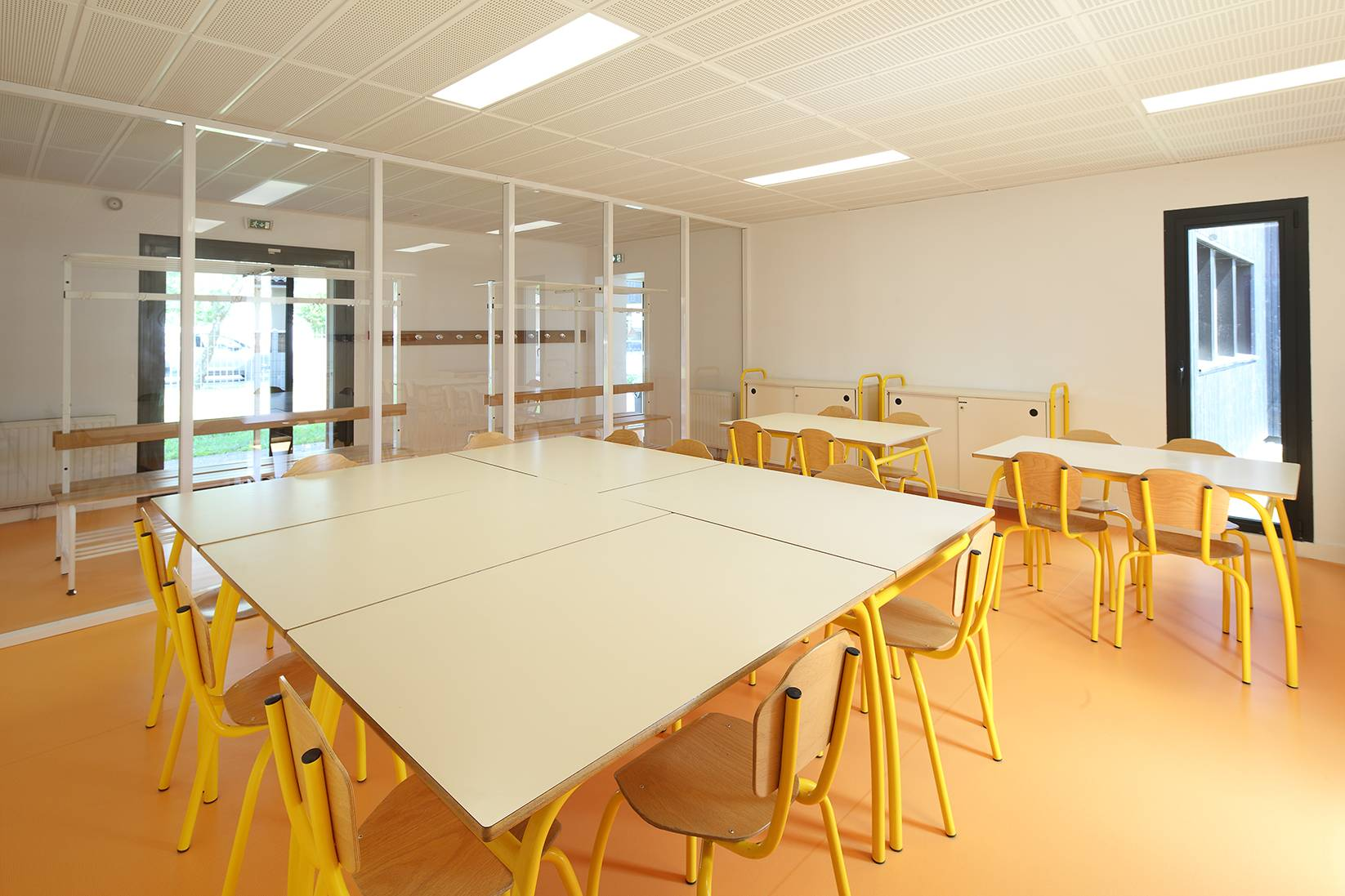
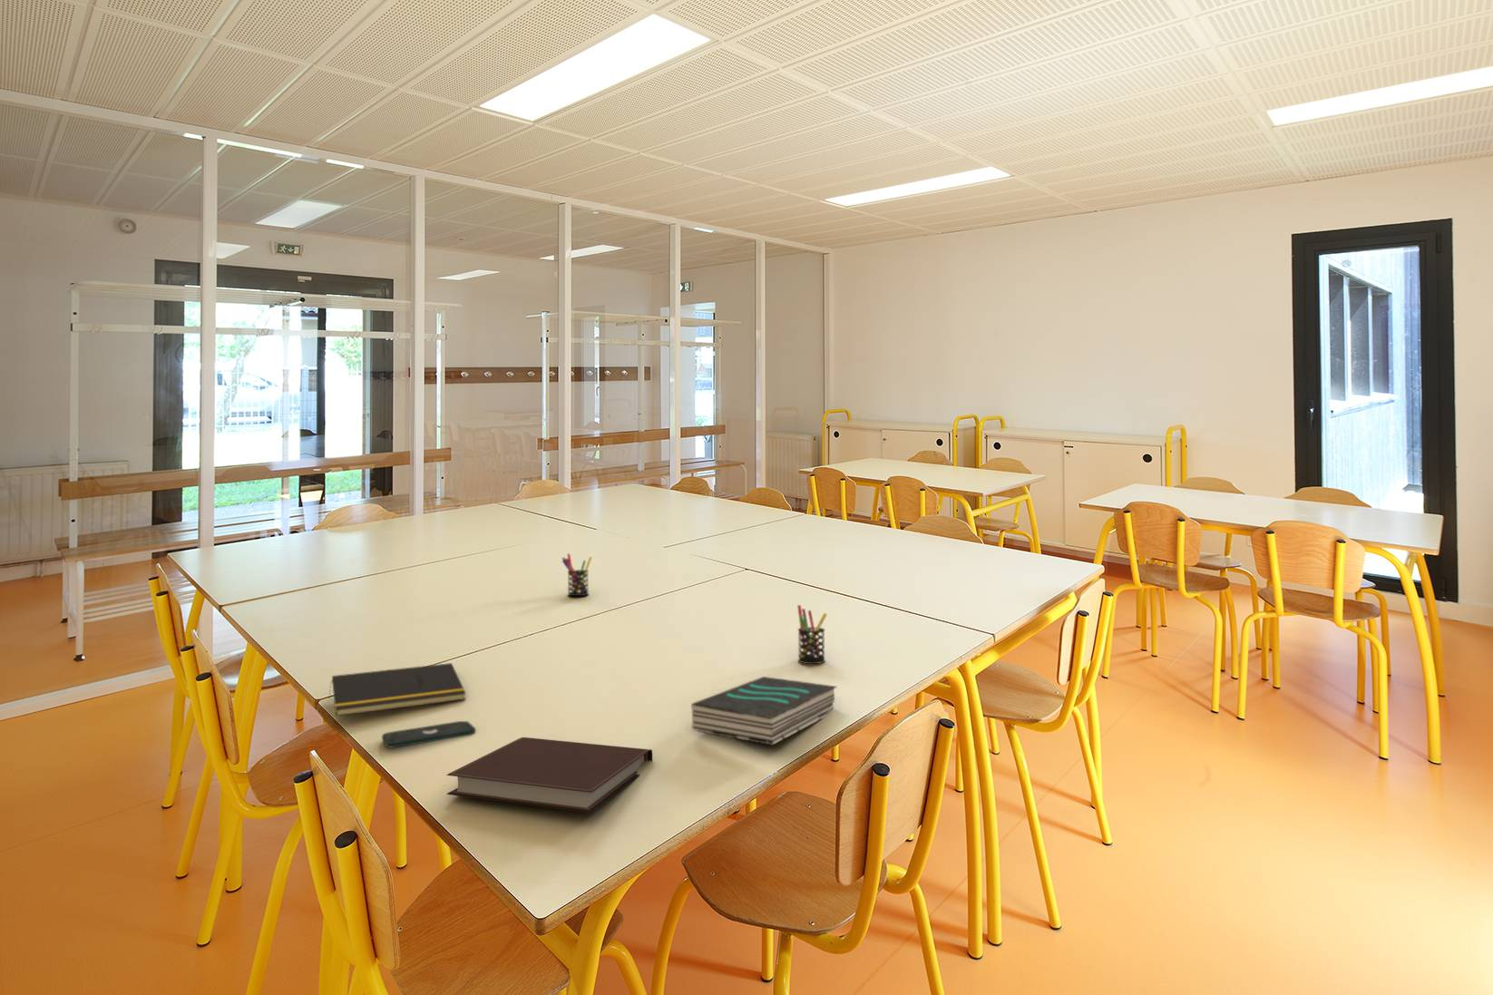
+ pen holder (808, 633)
+ smartphone (430, 733)
+ notebook (554, 770)
+ pen holder (578, 574)
+ book (766, 707)
+ notepad (399, 686)
